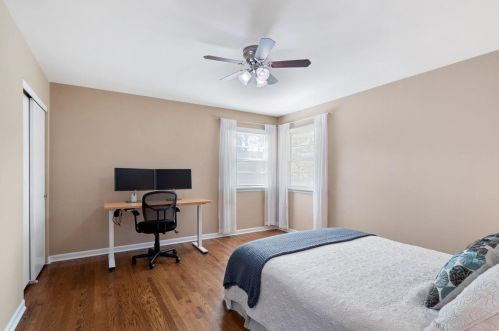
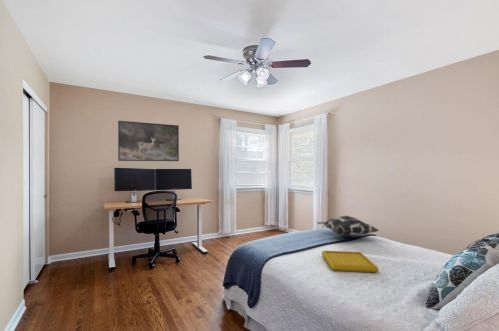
+ decorative pillow (345, 225)
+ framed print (150, 142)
+ serving tray (347, 260)
